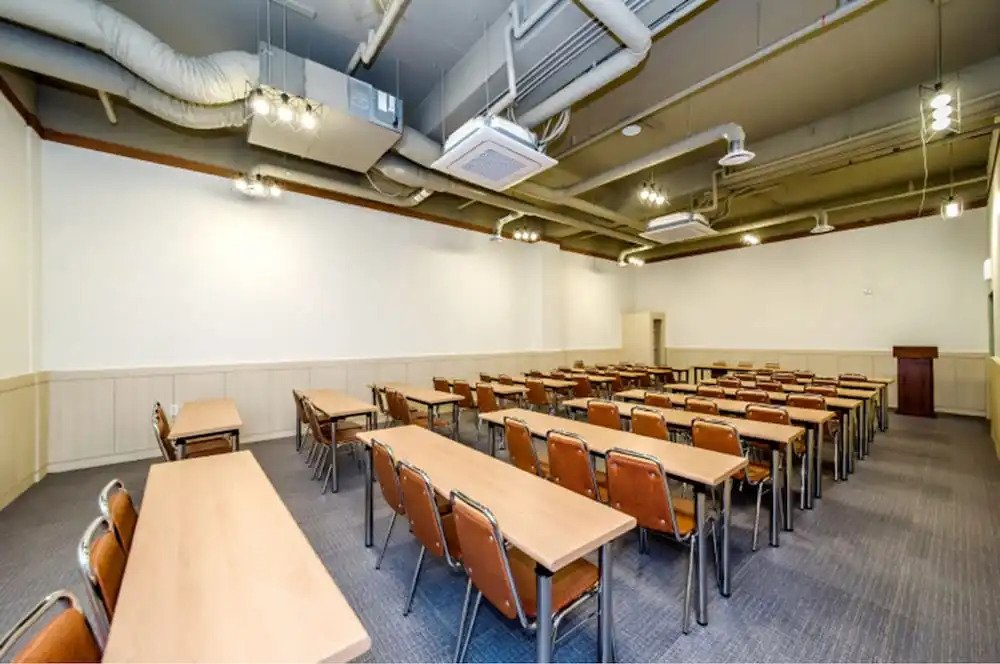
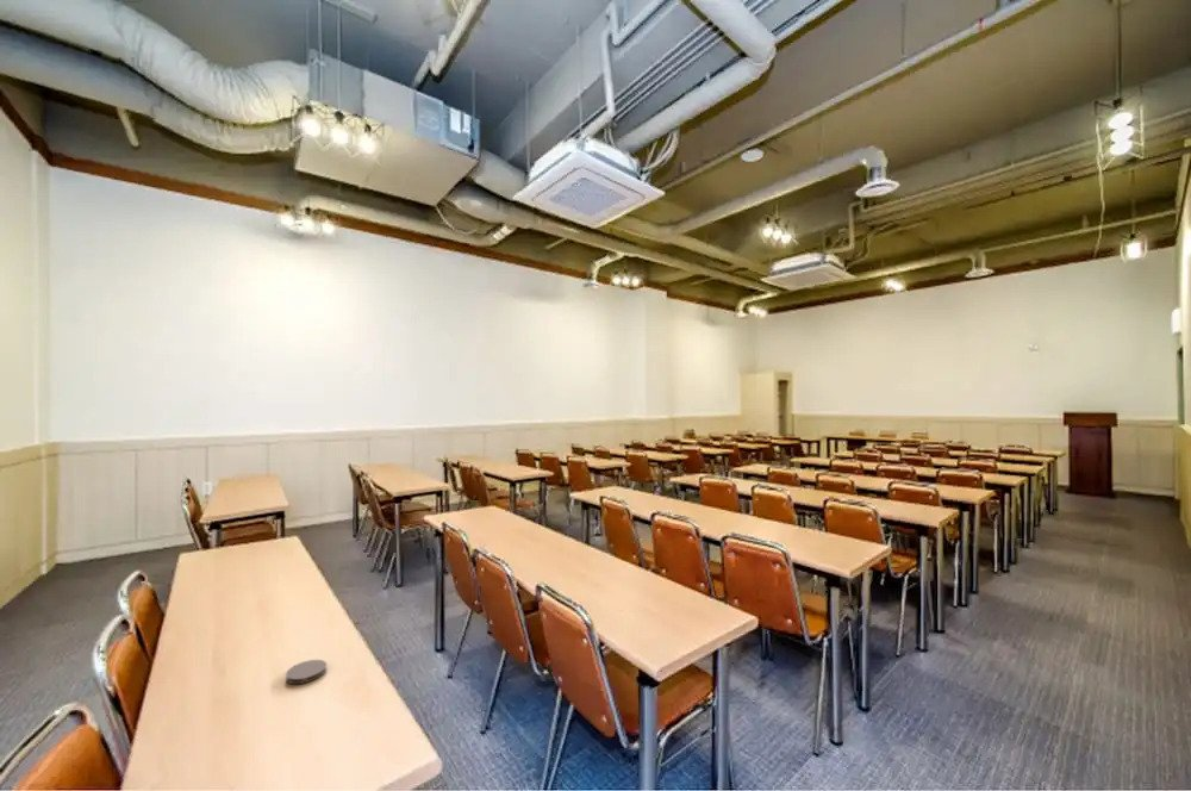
+ coaster (306, 671)
